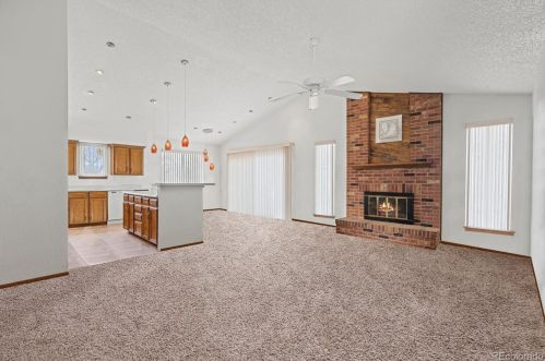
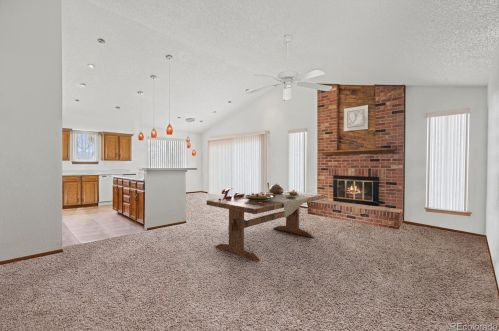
+ dining table (271, 210)
